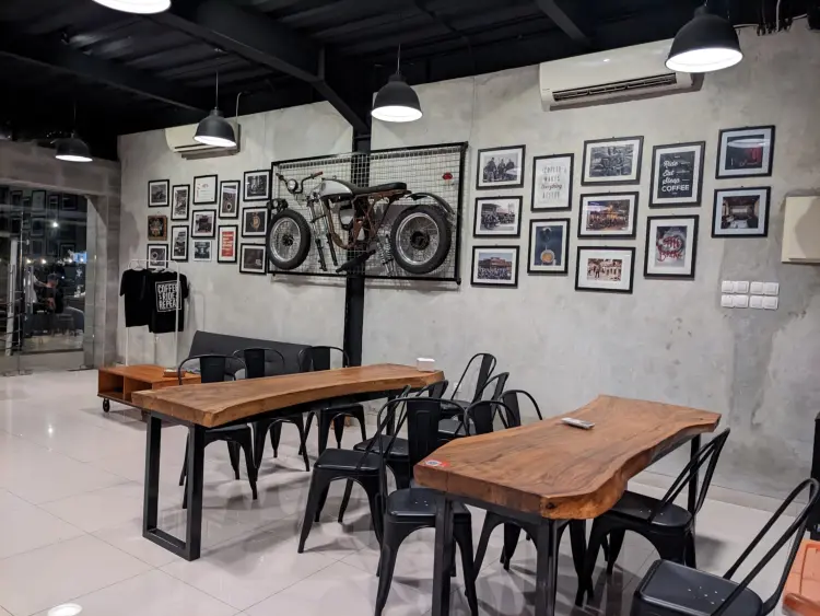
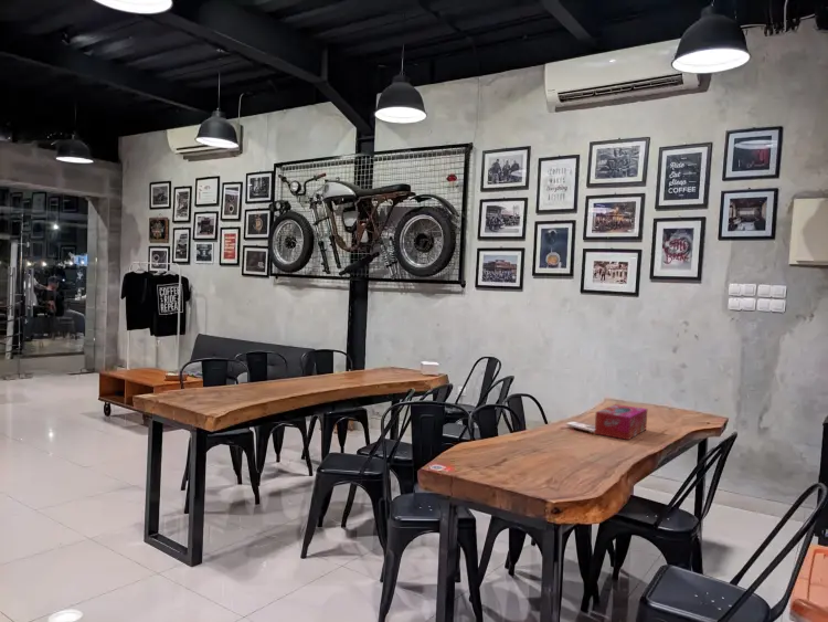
+ tissue box (622, 421)
